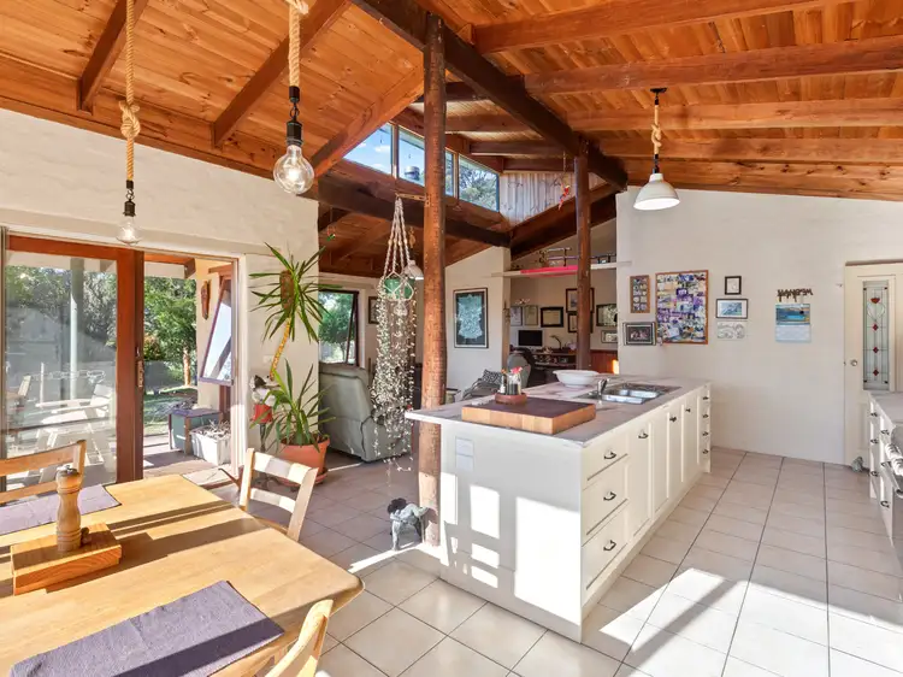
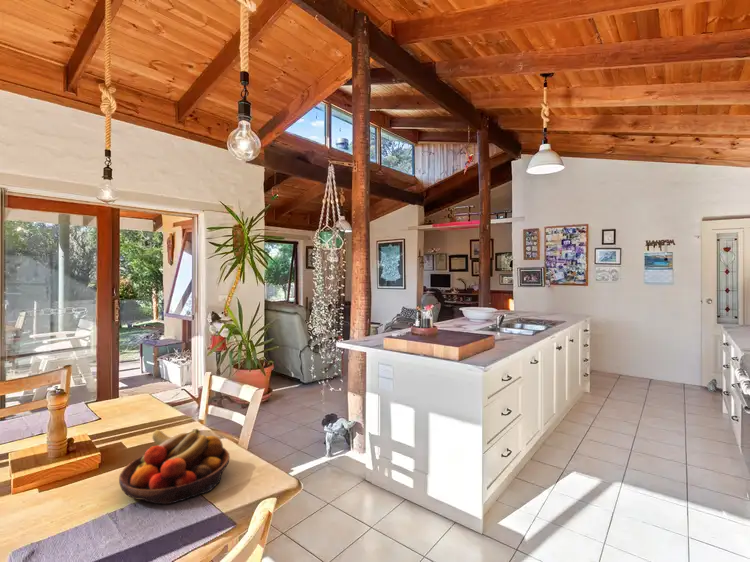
+ fruit bowl (176, 459)
